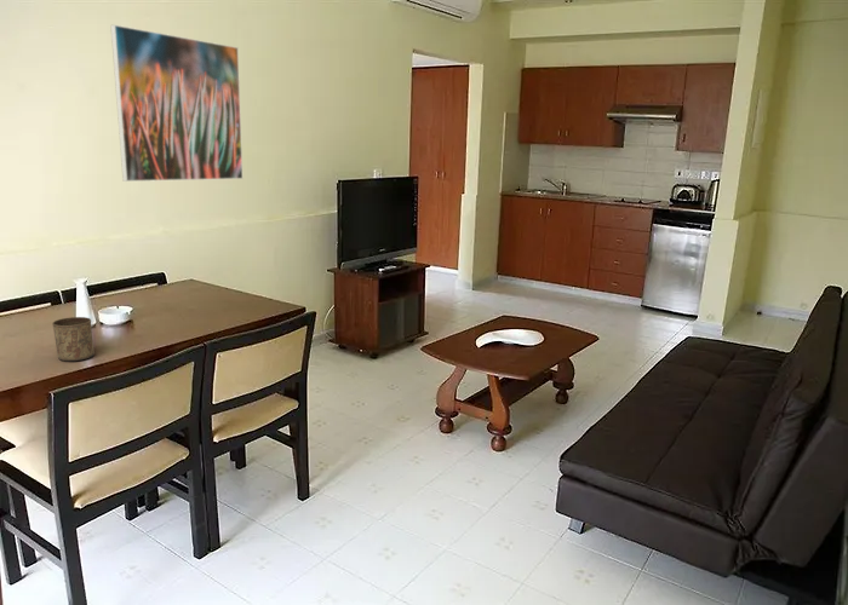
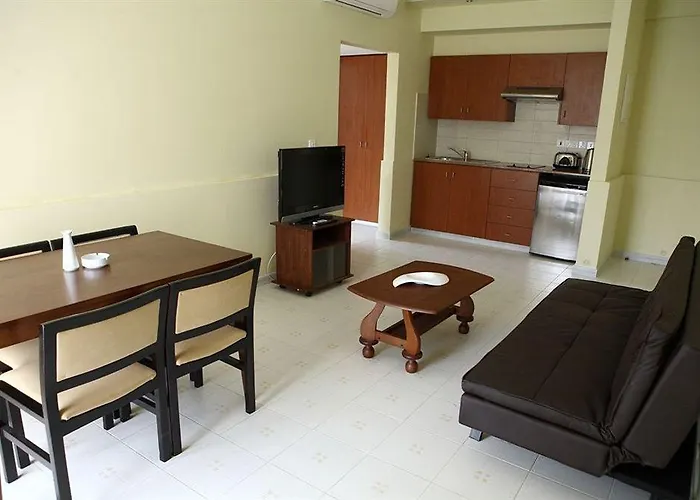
- cup (73, 339)
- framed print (183, 110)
